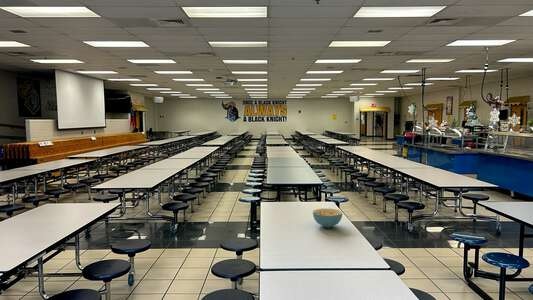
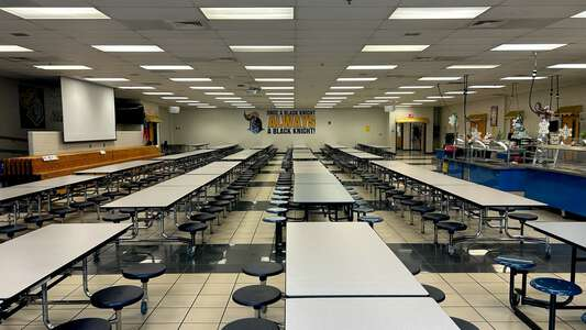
- cereal bowl (327, 219)
